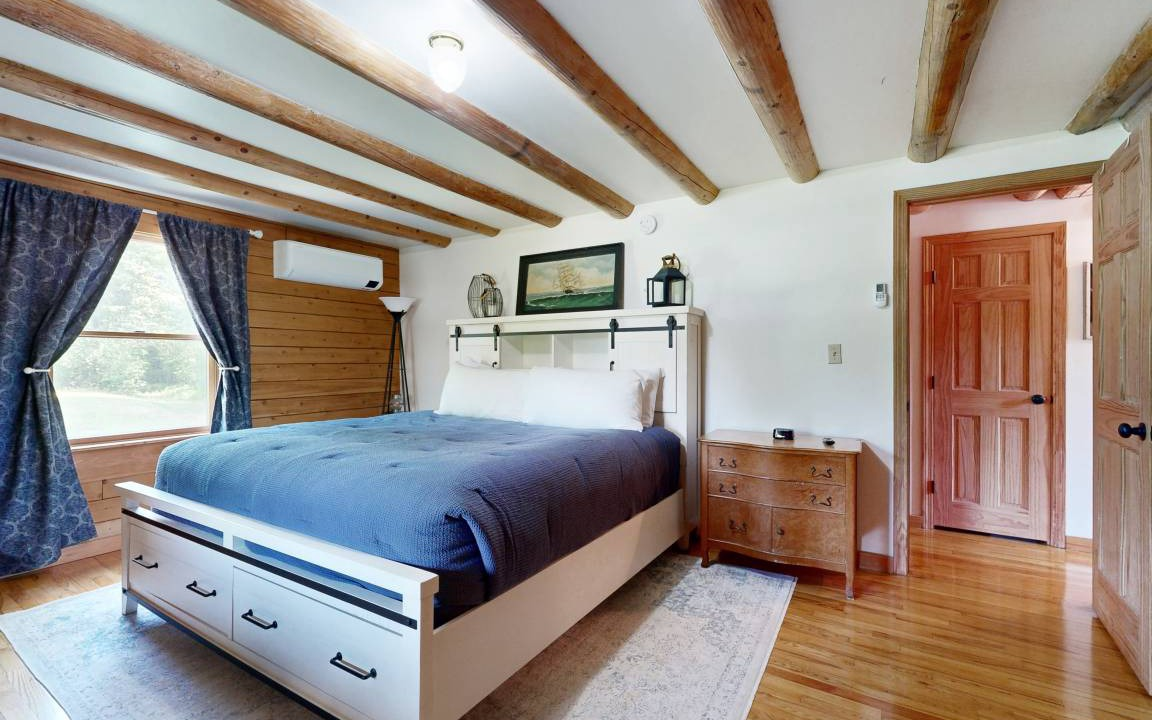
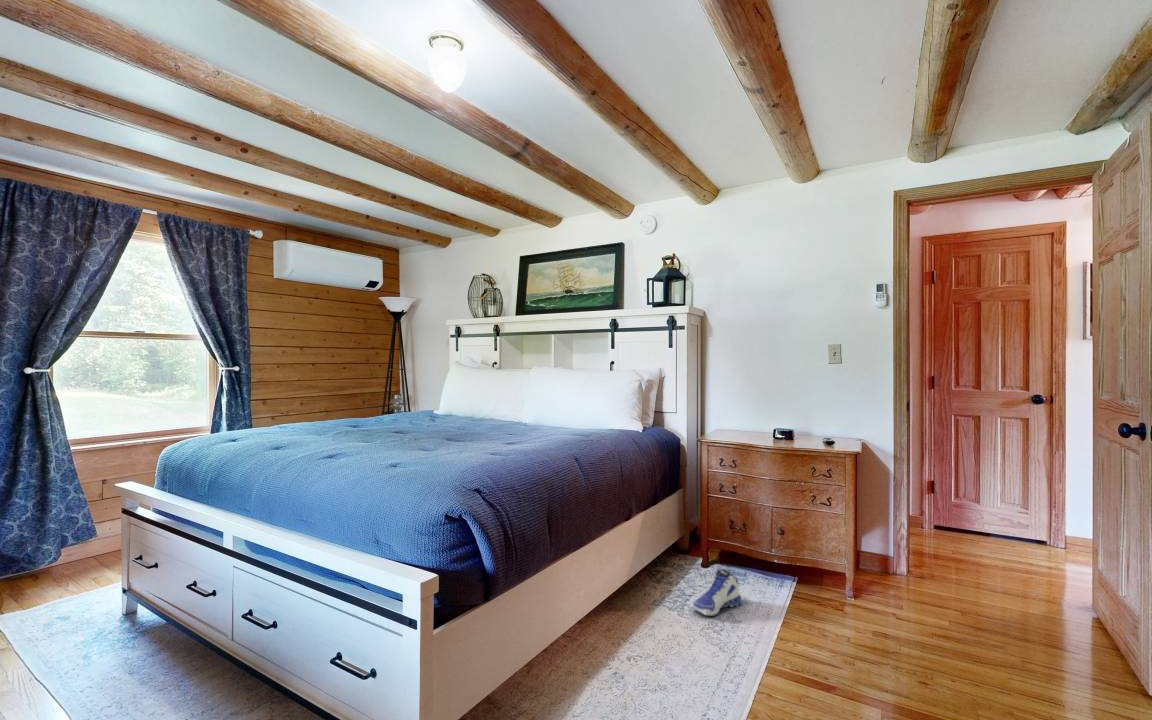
+ sneaker (717, 589)
